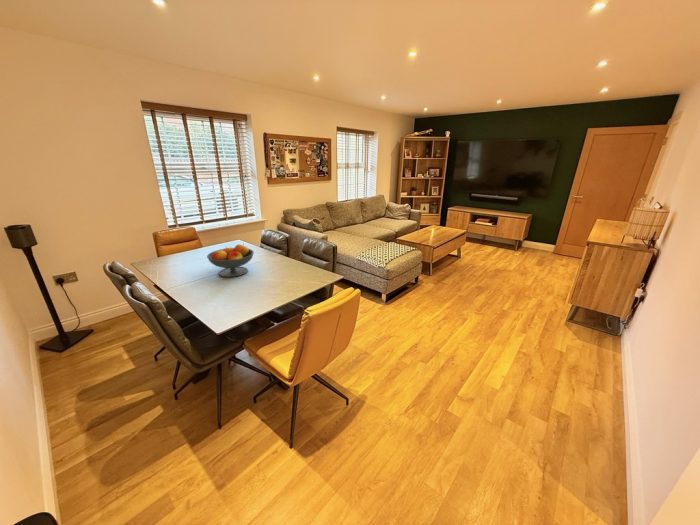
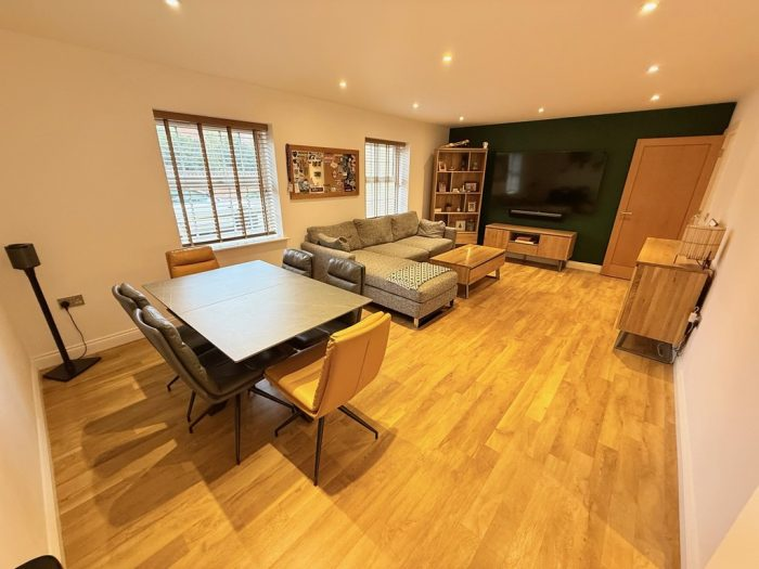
- fruit bowl (231, 259)
